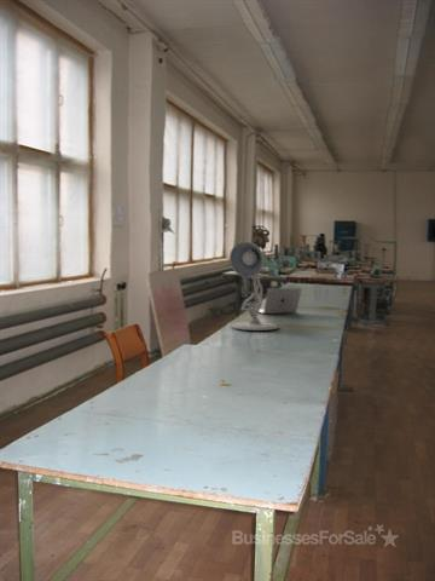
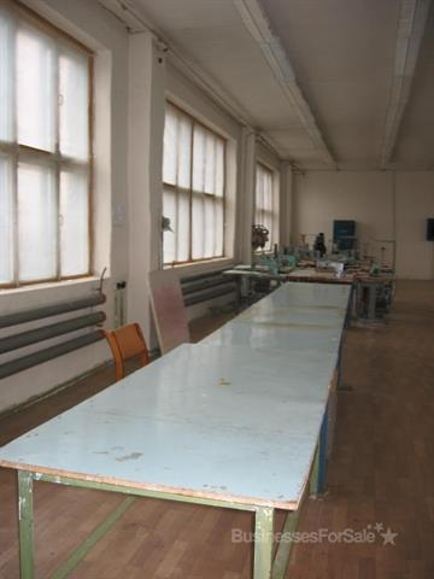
- laptop (276, 299)
- desk lamp (254, 284)
